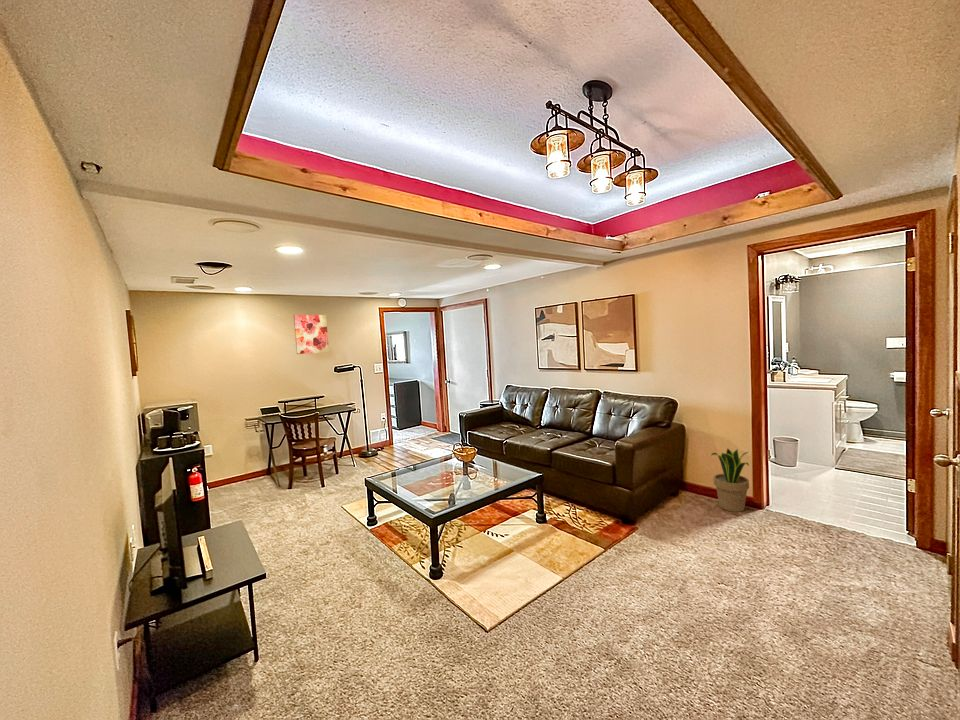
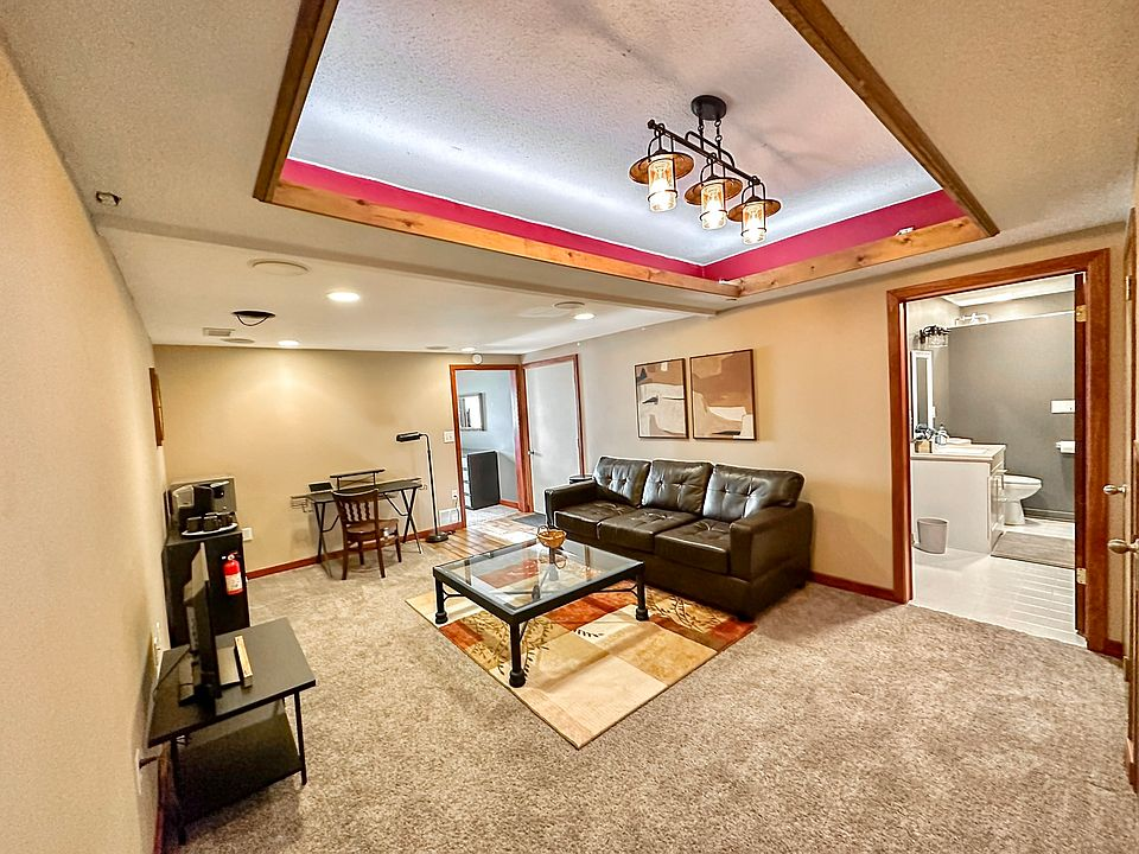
- potted plant (732, 478)
- wall art (311, 334)
